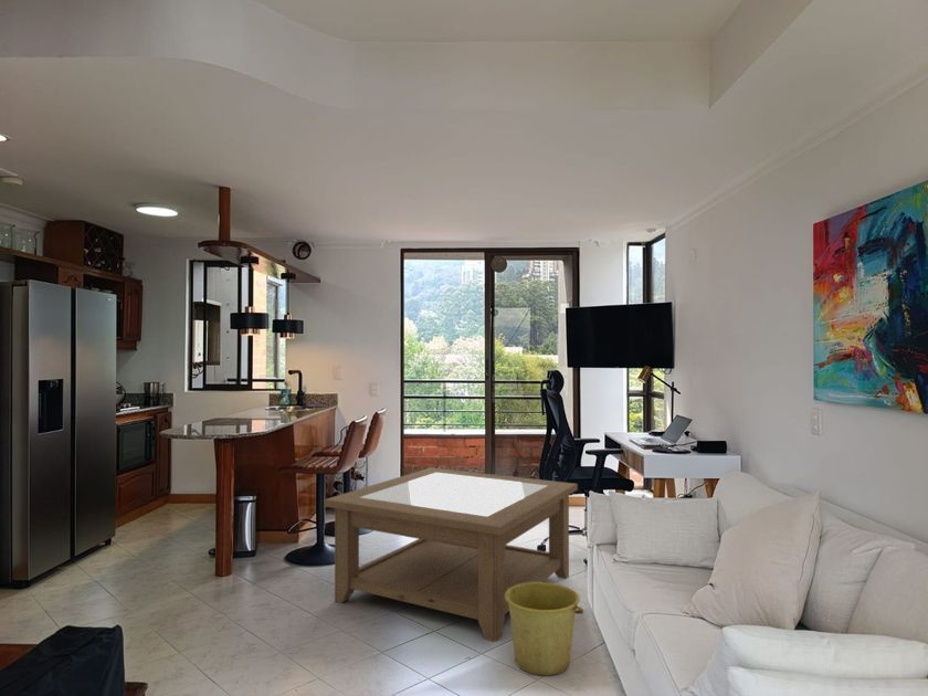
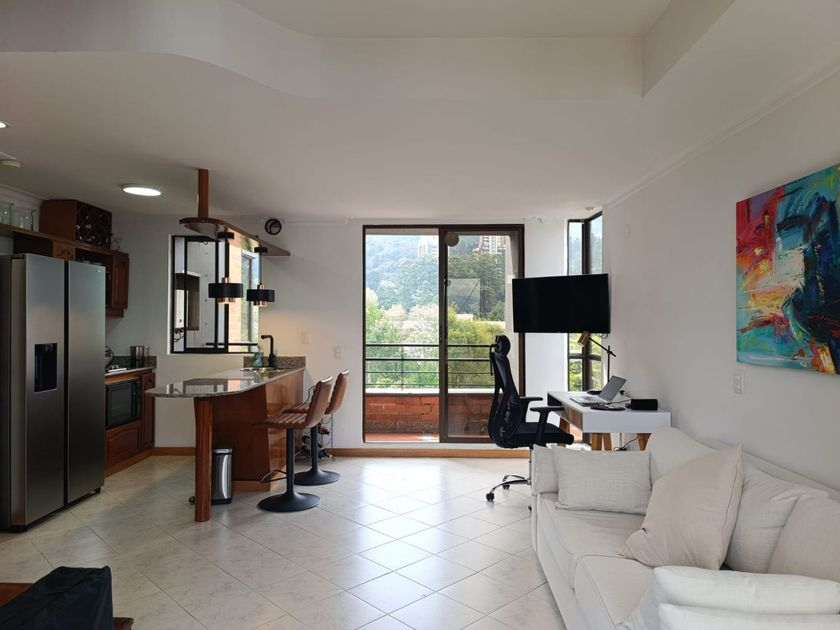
- coffee table (457, 539)
- bucket (541, 629)
